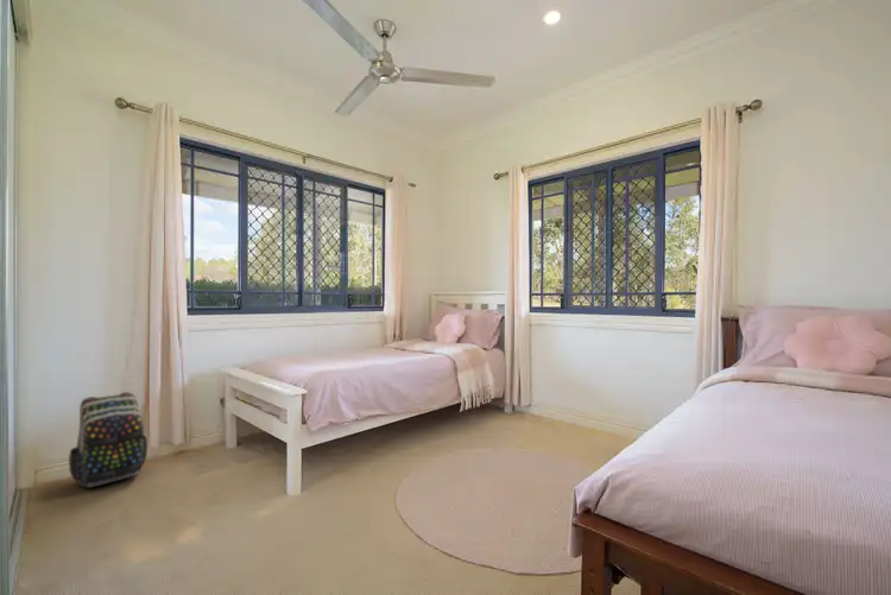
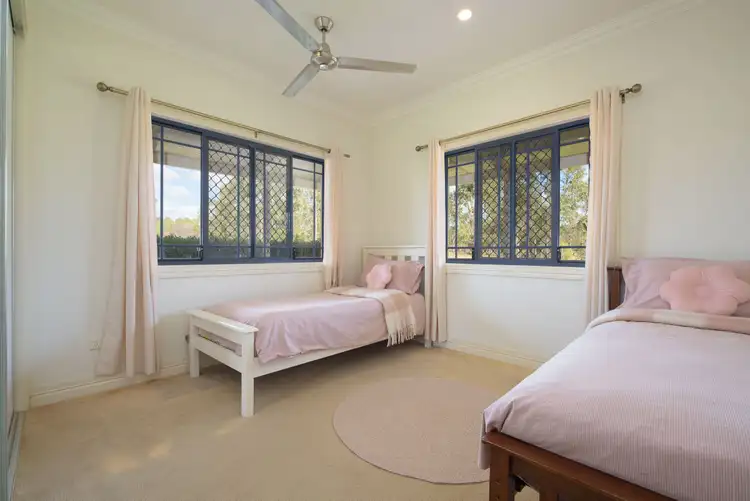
- backpack (109, 438)
